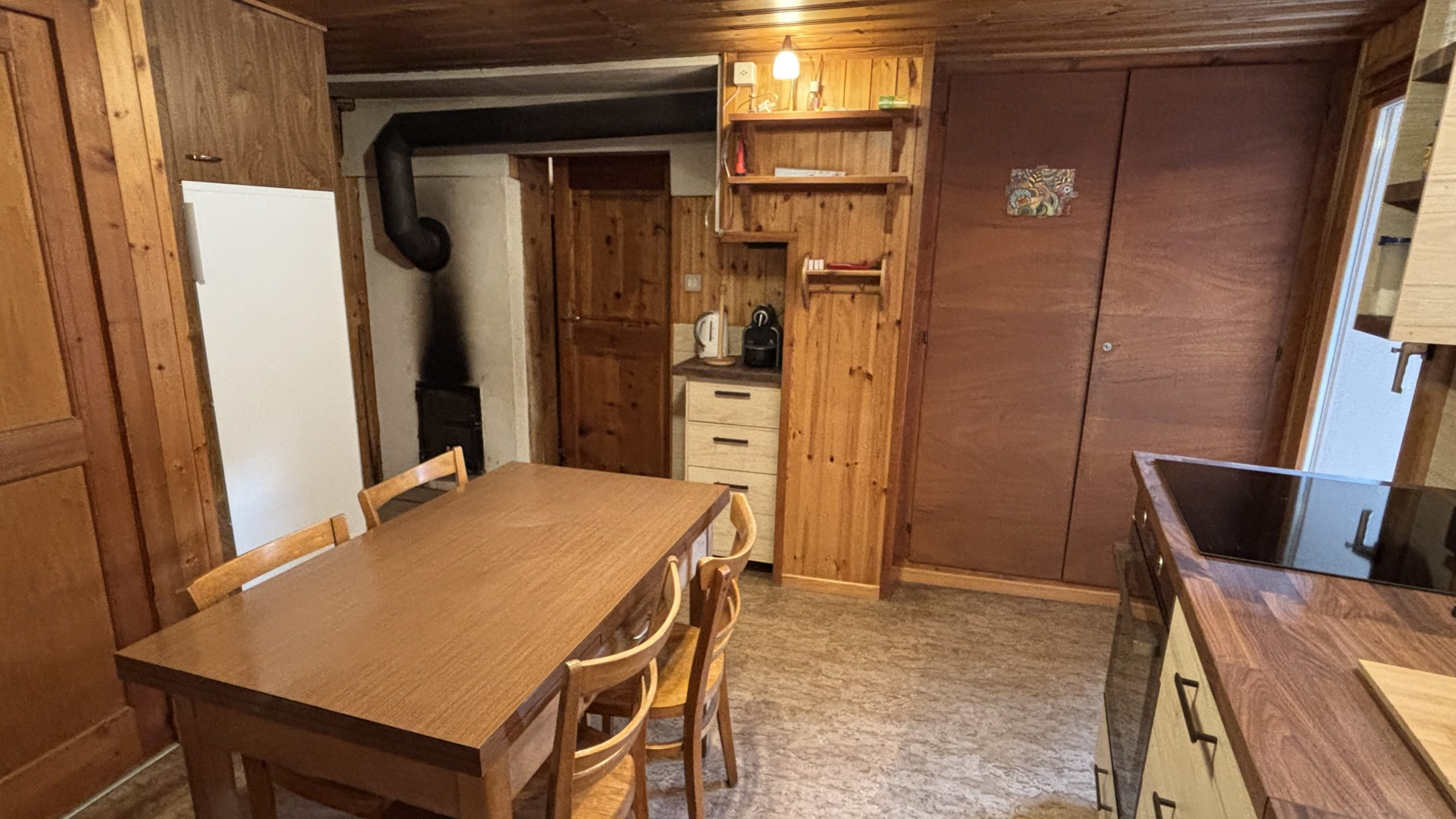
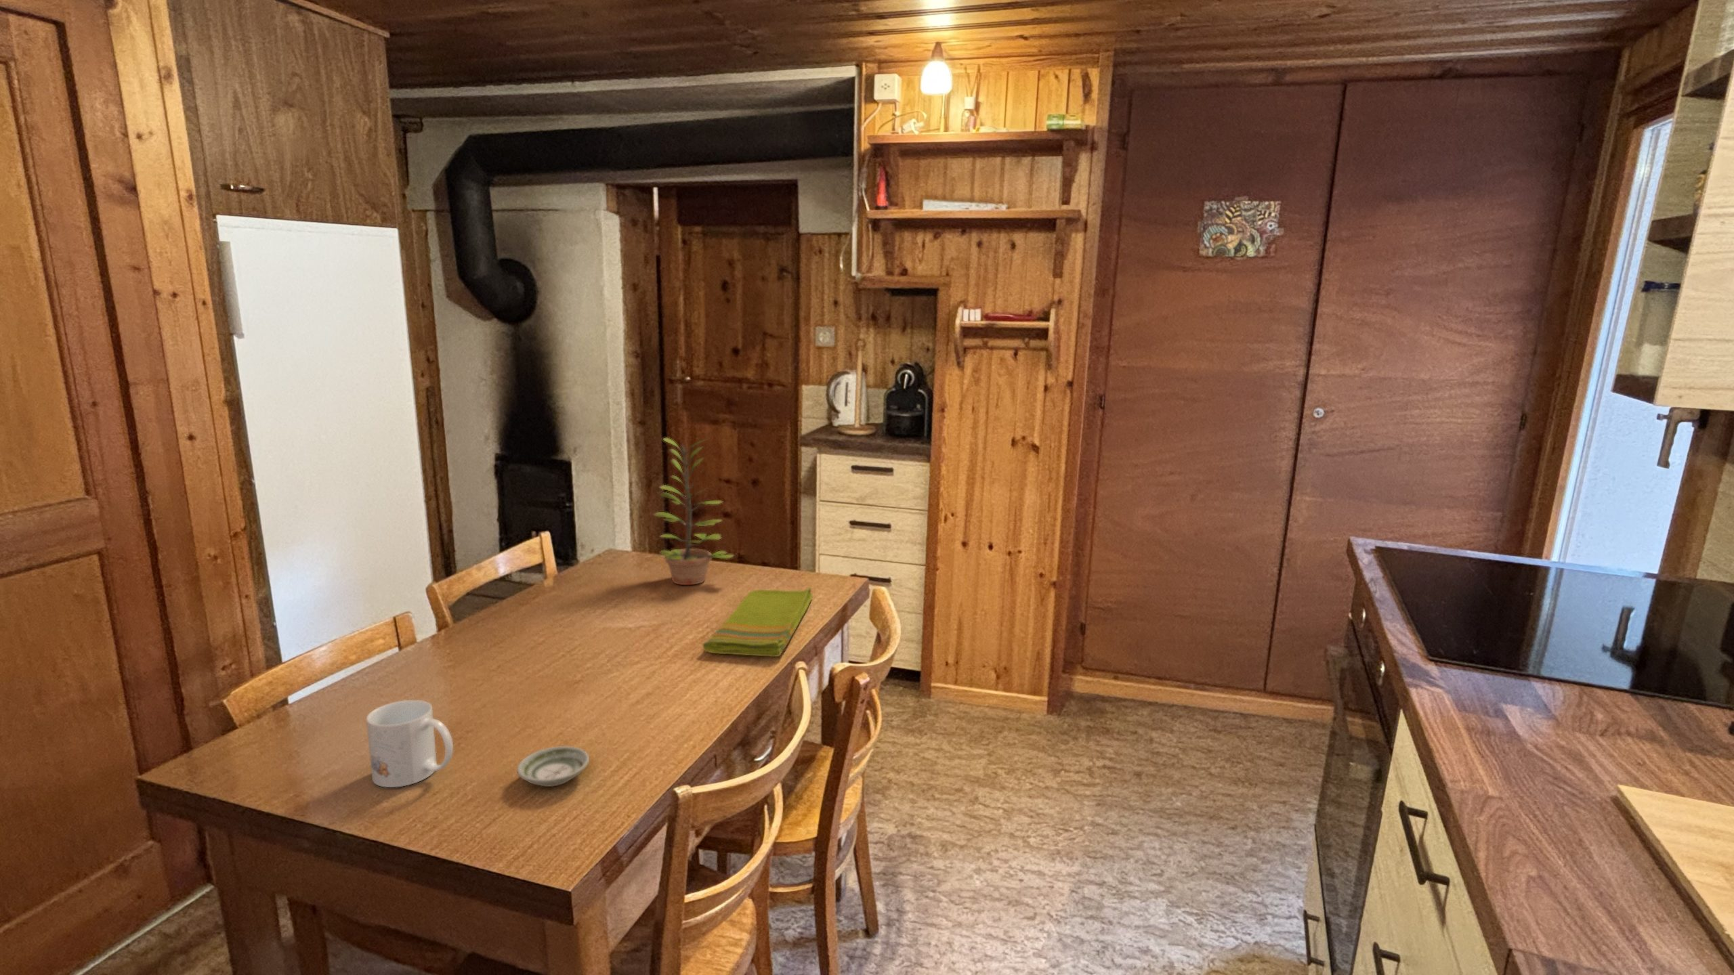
+ dish towel (762, 617)
+ saucer (554, 769)
+ plant (692, 511)
+ mug (414, 744)
